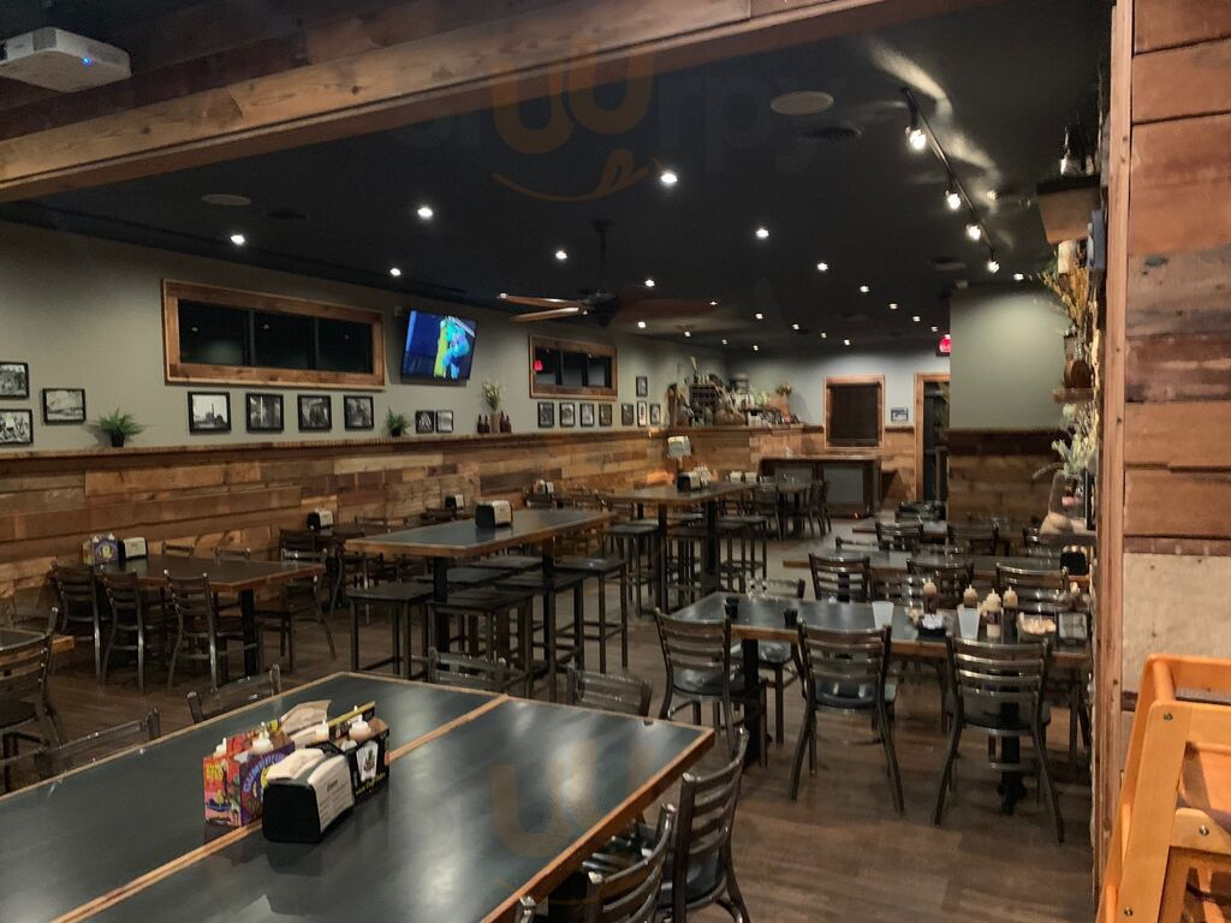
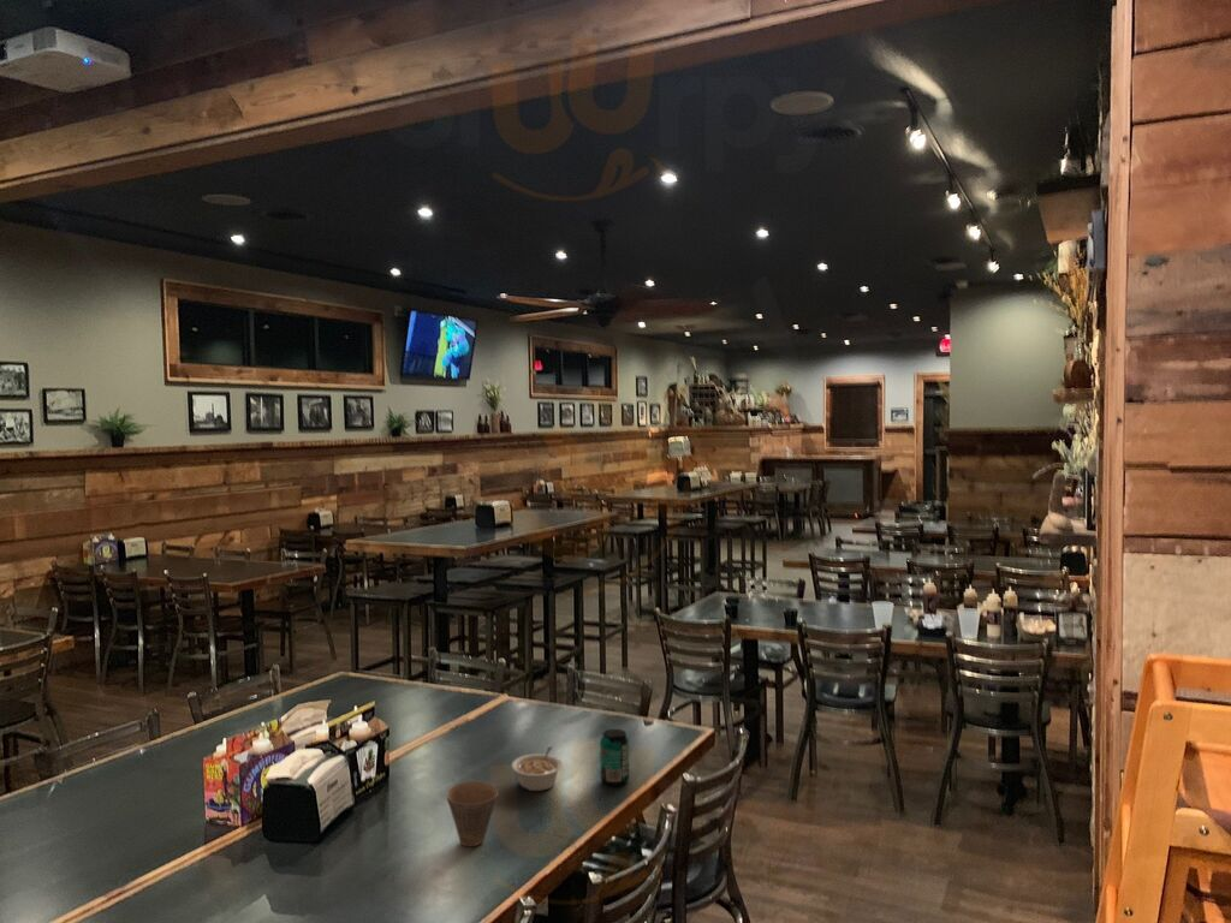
+ beverage can (614, 756)
+ cup (472, 816)
+ legume (536, 770)
